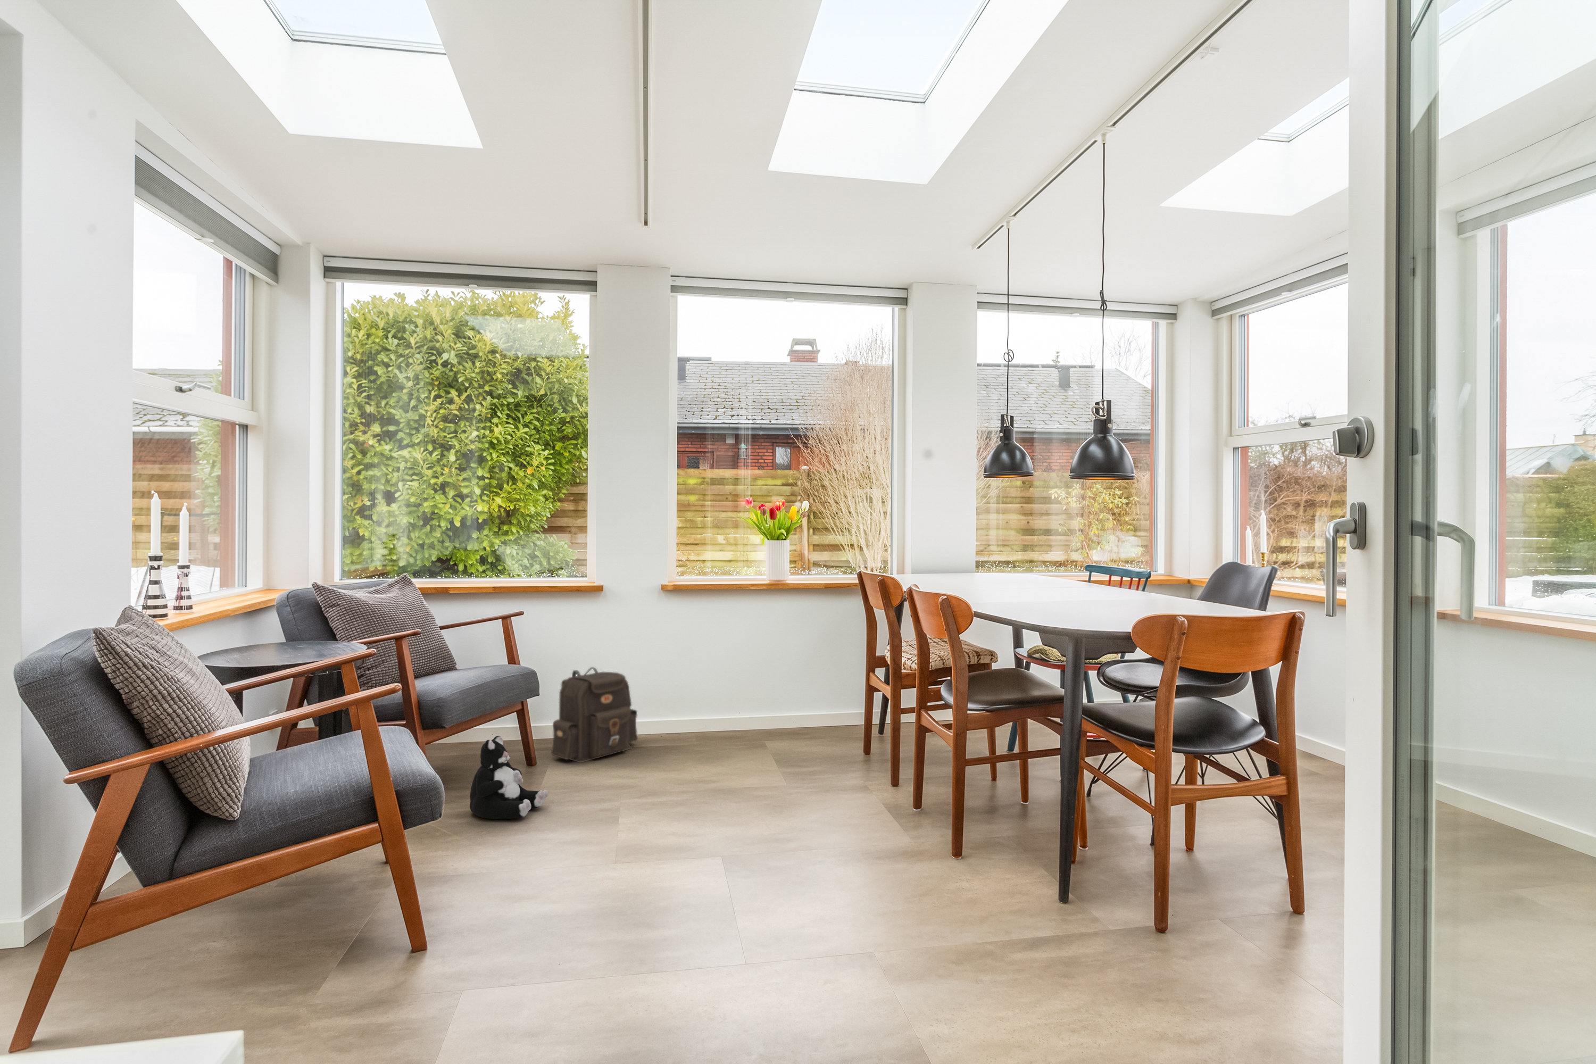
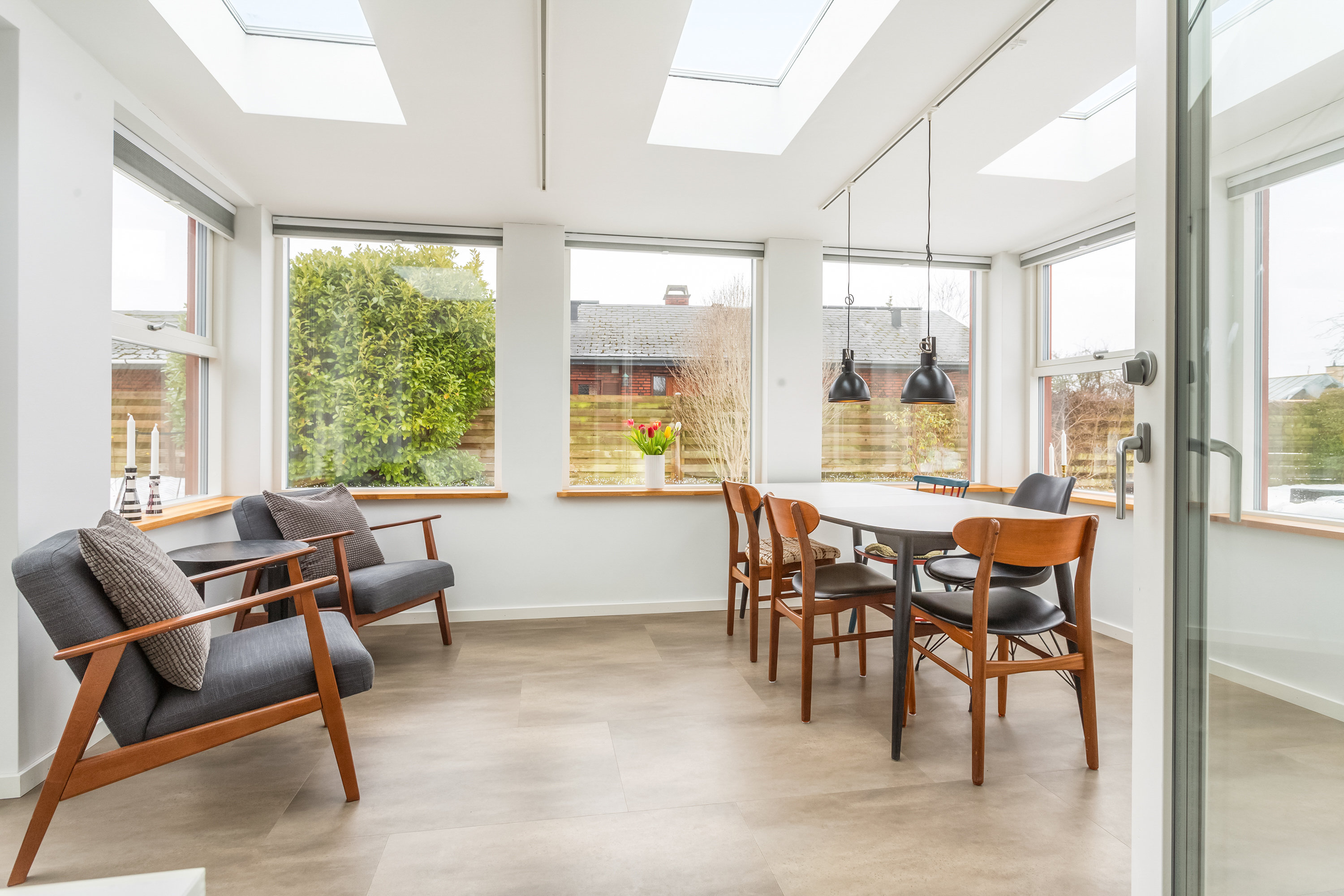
- plush toy (505, 775)
- backpack (595, 711)
